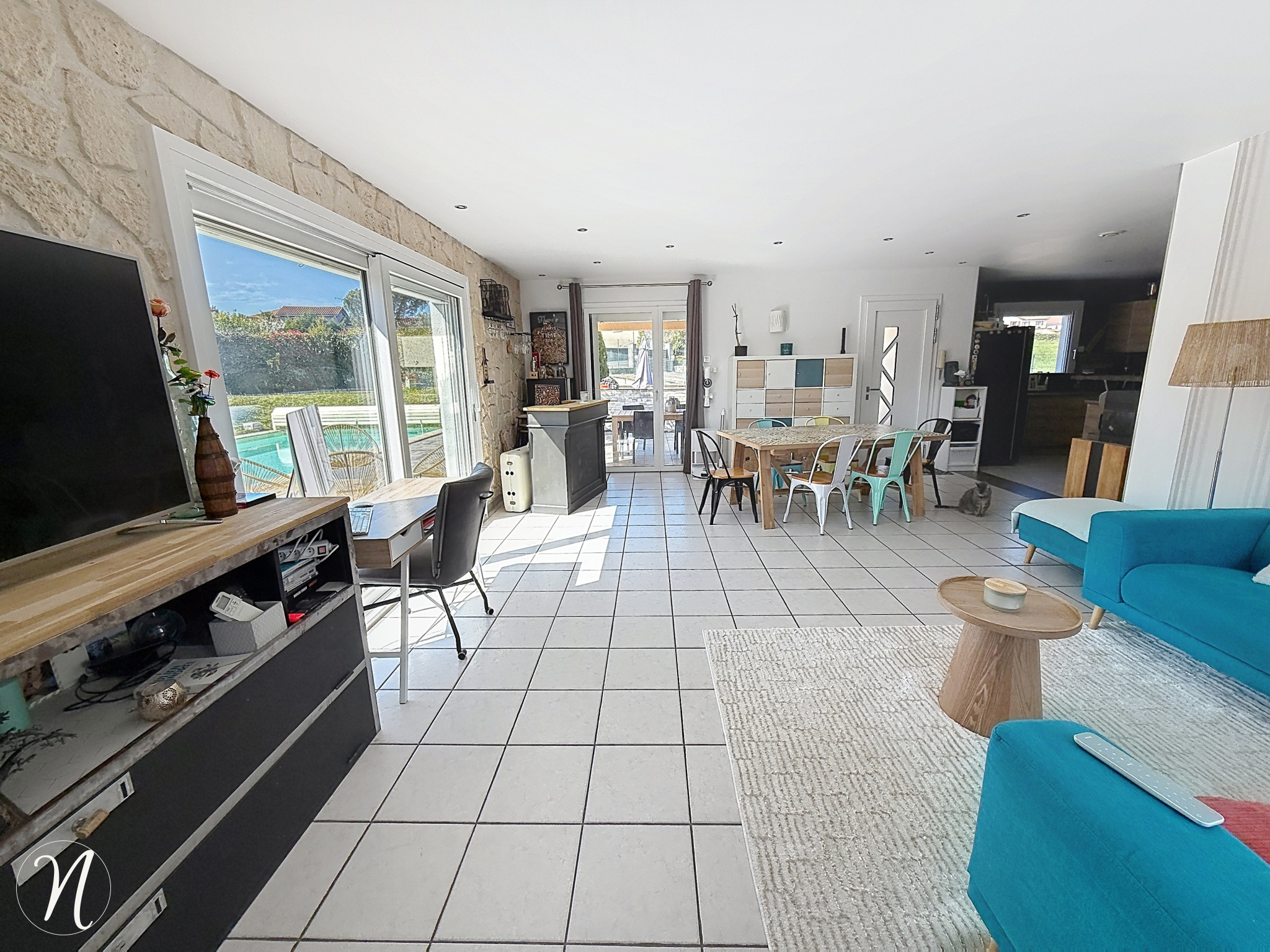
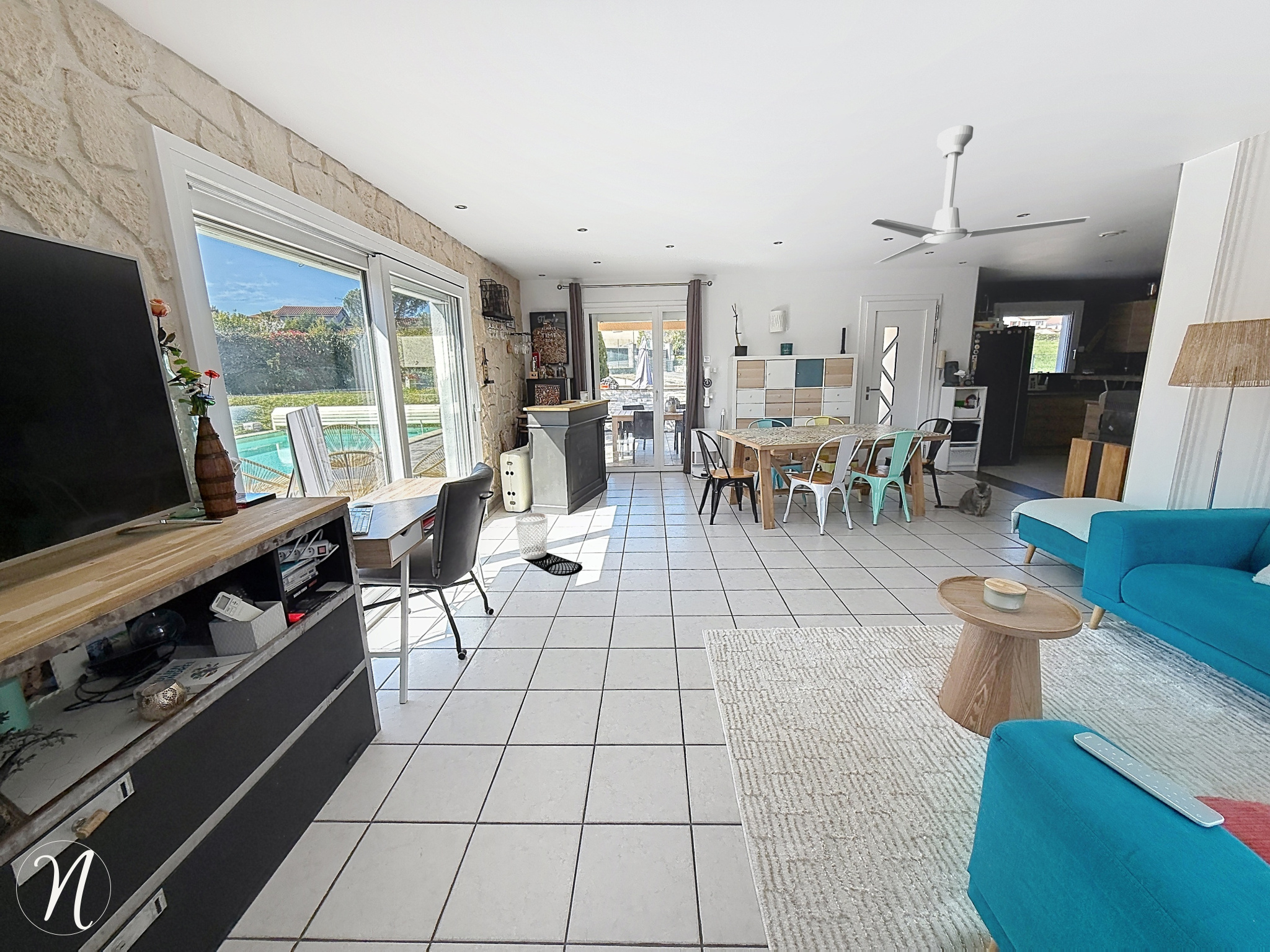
+ wastebasket (532, 536)
+ ceiling fan (955, 180)
